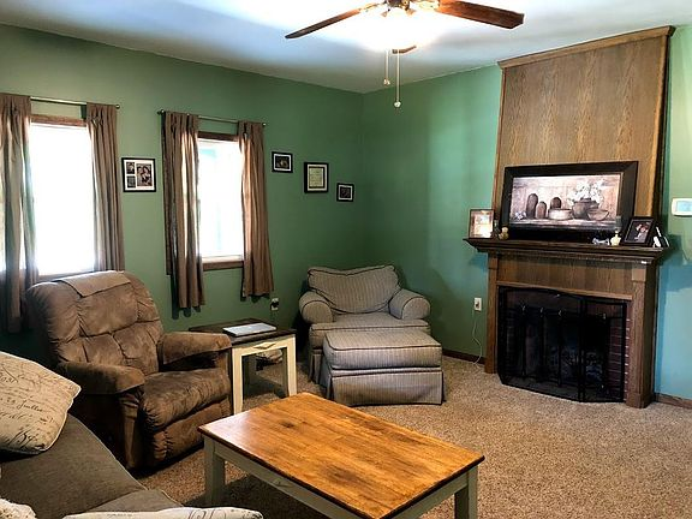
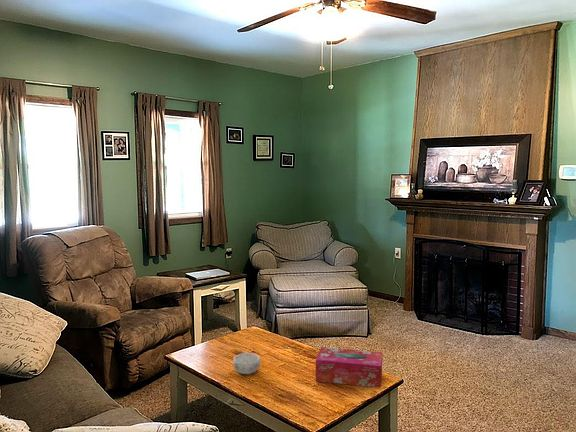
+ decorative bowl (247, 363)
+ tissue box (349, 366)
